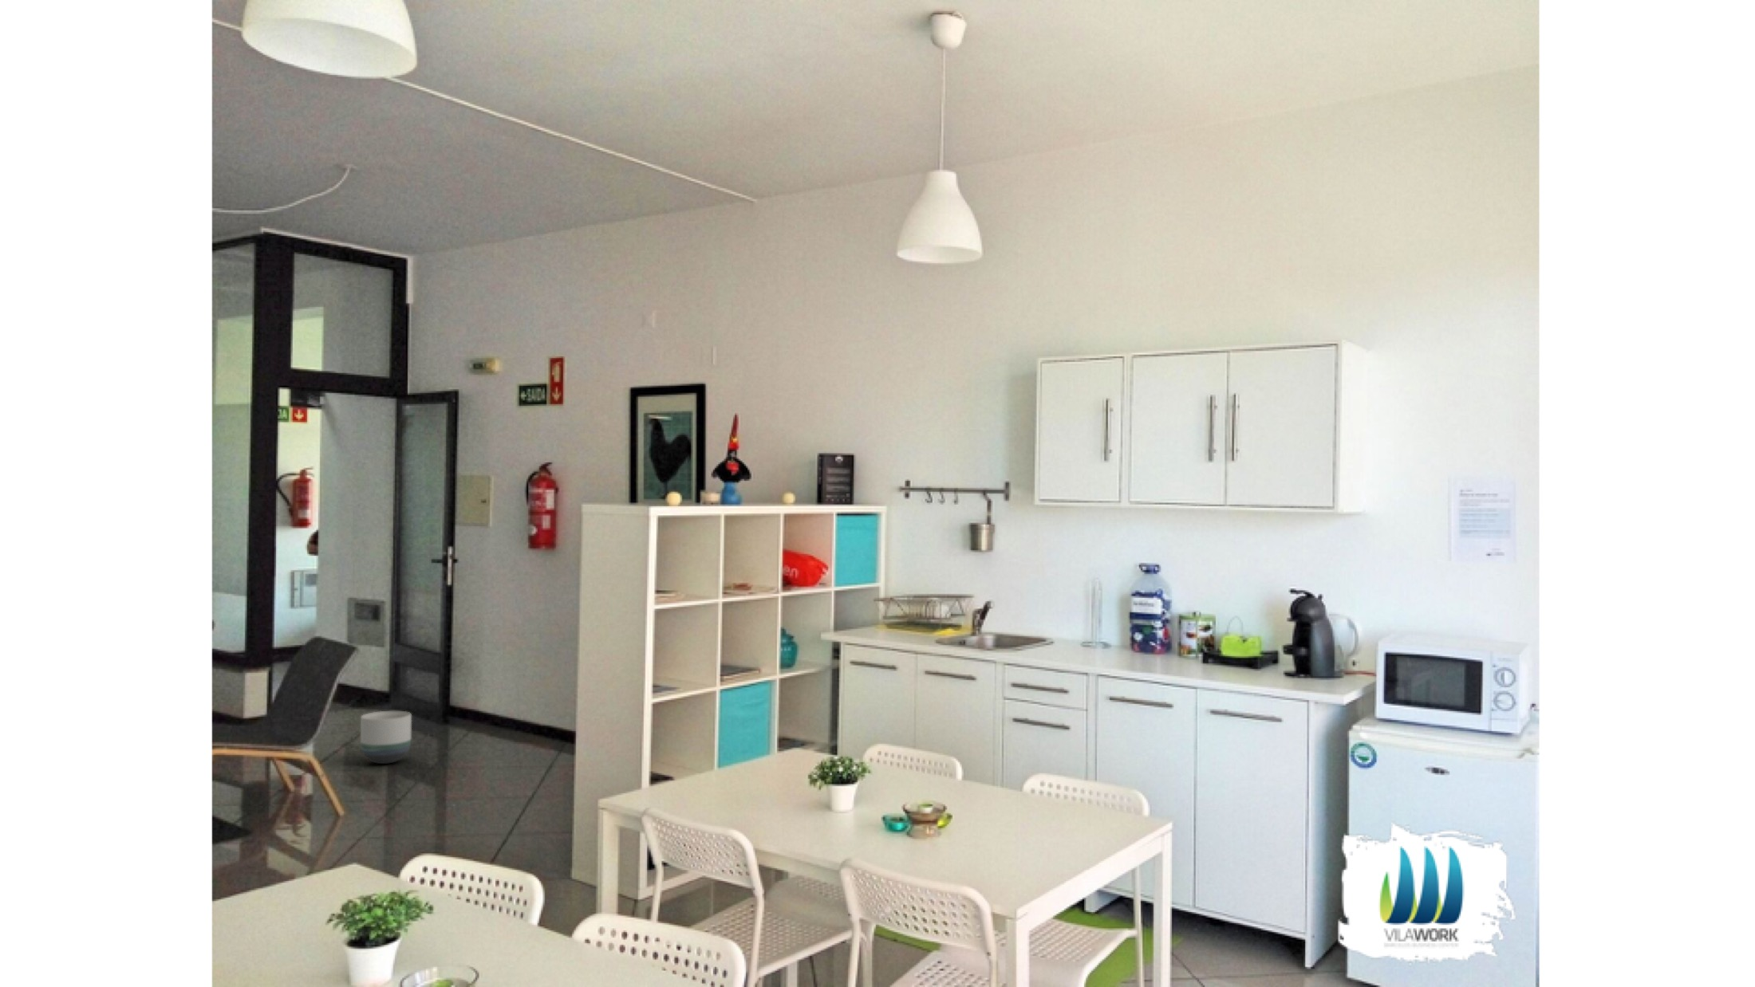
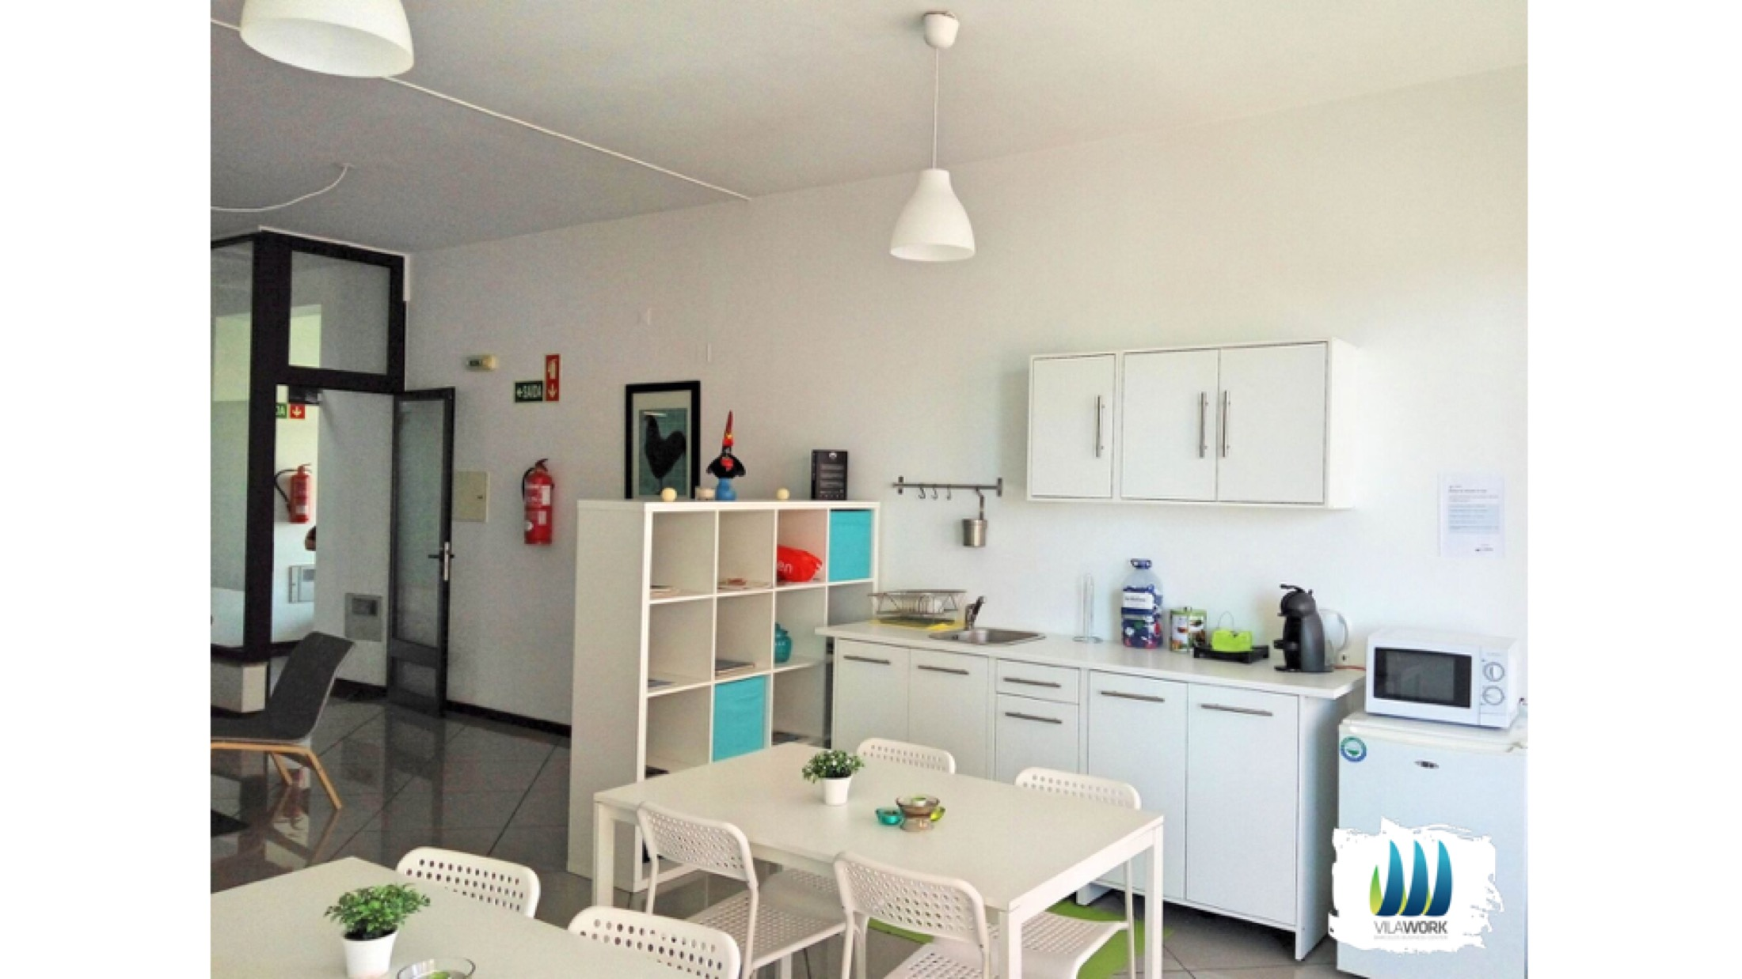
- planter (386, 739)
